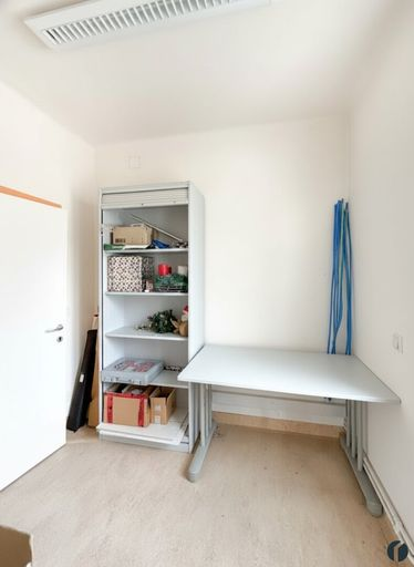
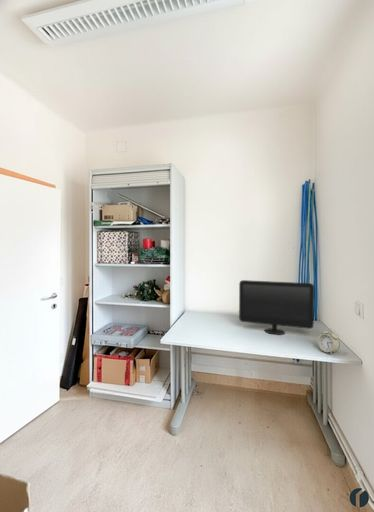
+ computer monitor (274, 306)
+ alarm clock (328, 340)
